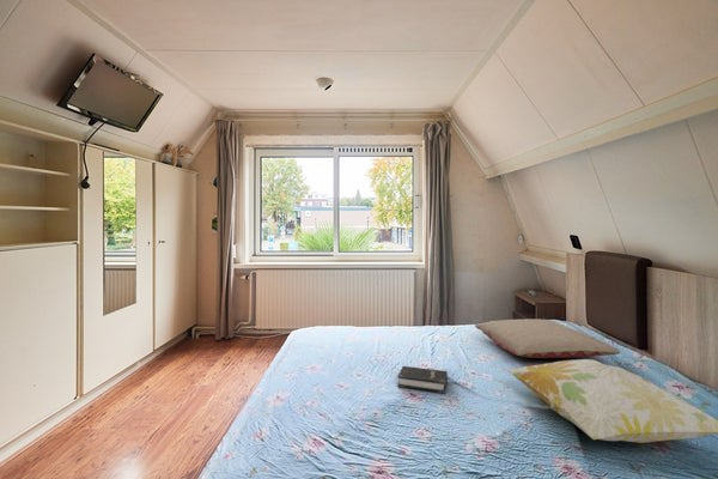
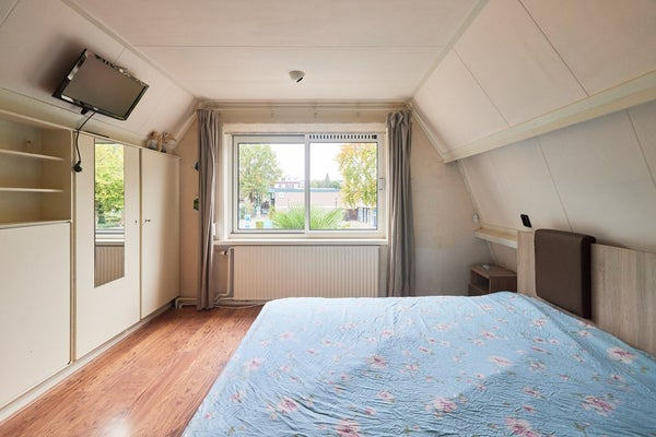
- pillow (537, 336)
- decorative pillow (602, 396)
- hardback book (422, 377)
